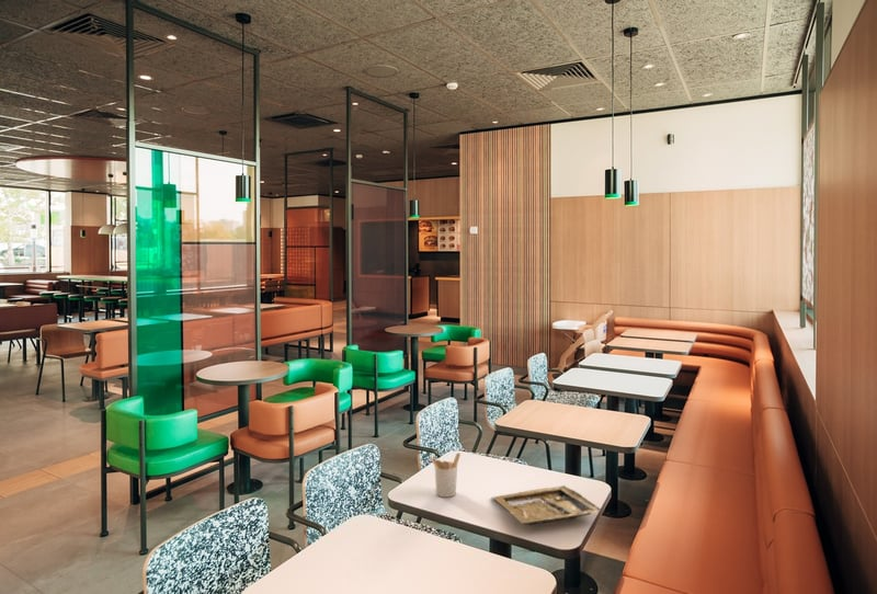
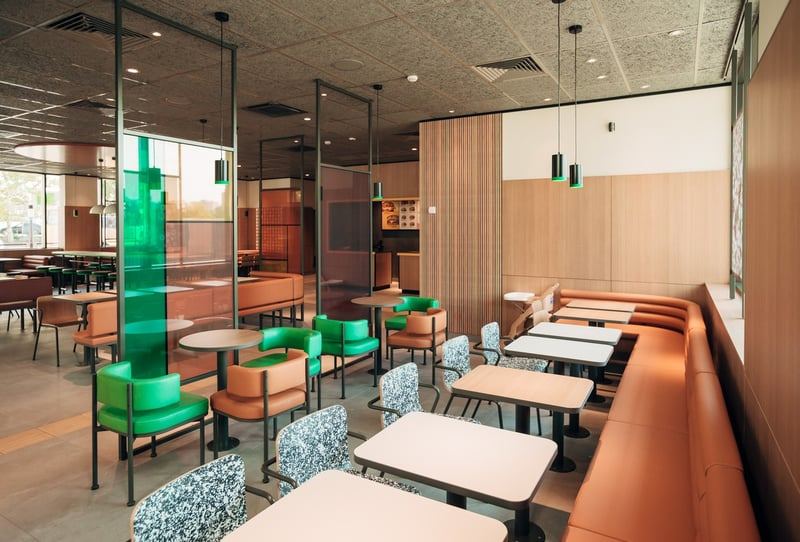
- utensil holder (444, 473)
- tray (544, 503)
